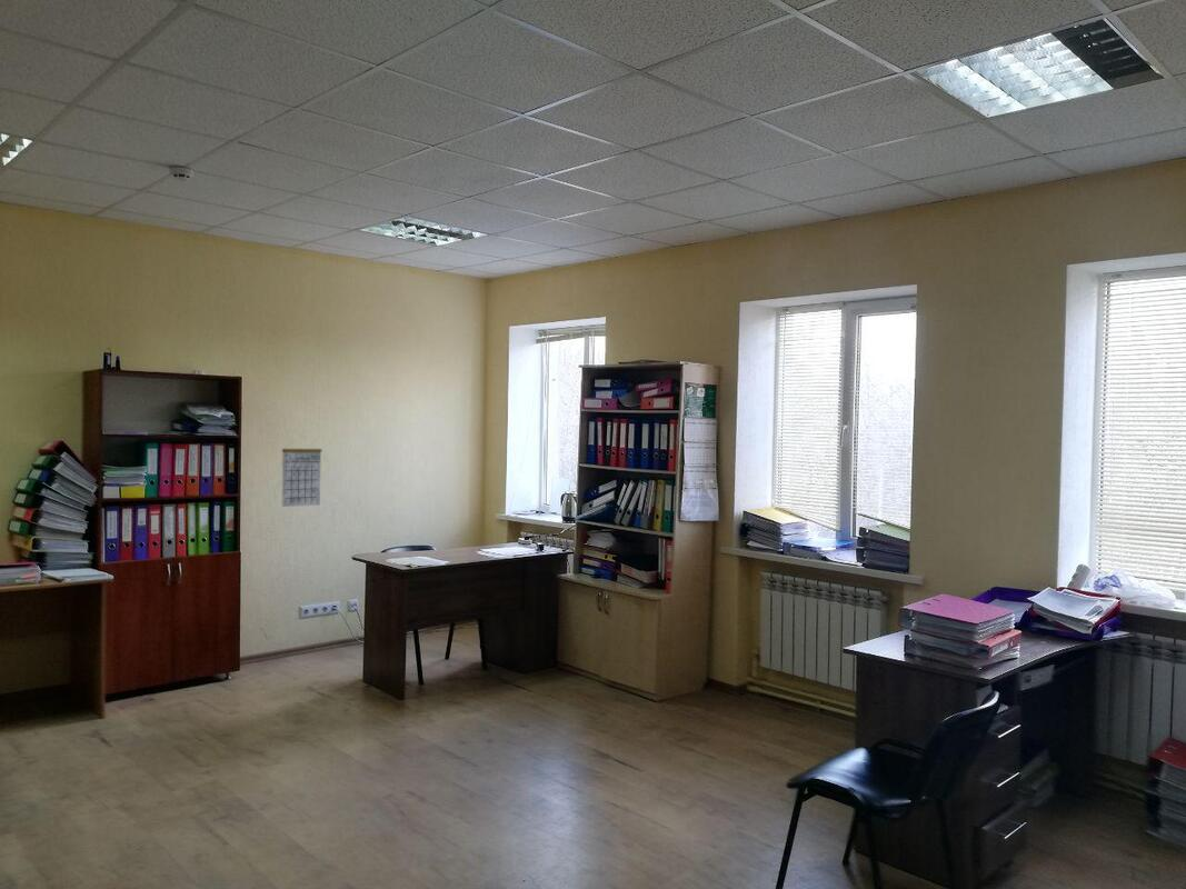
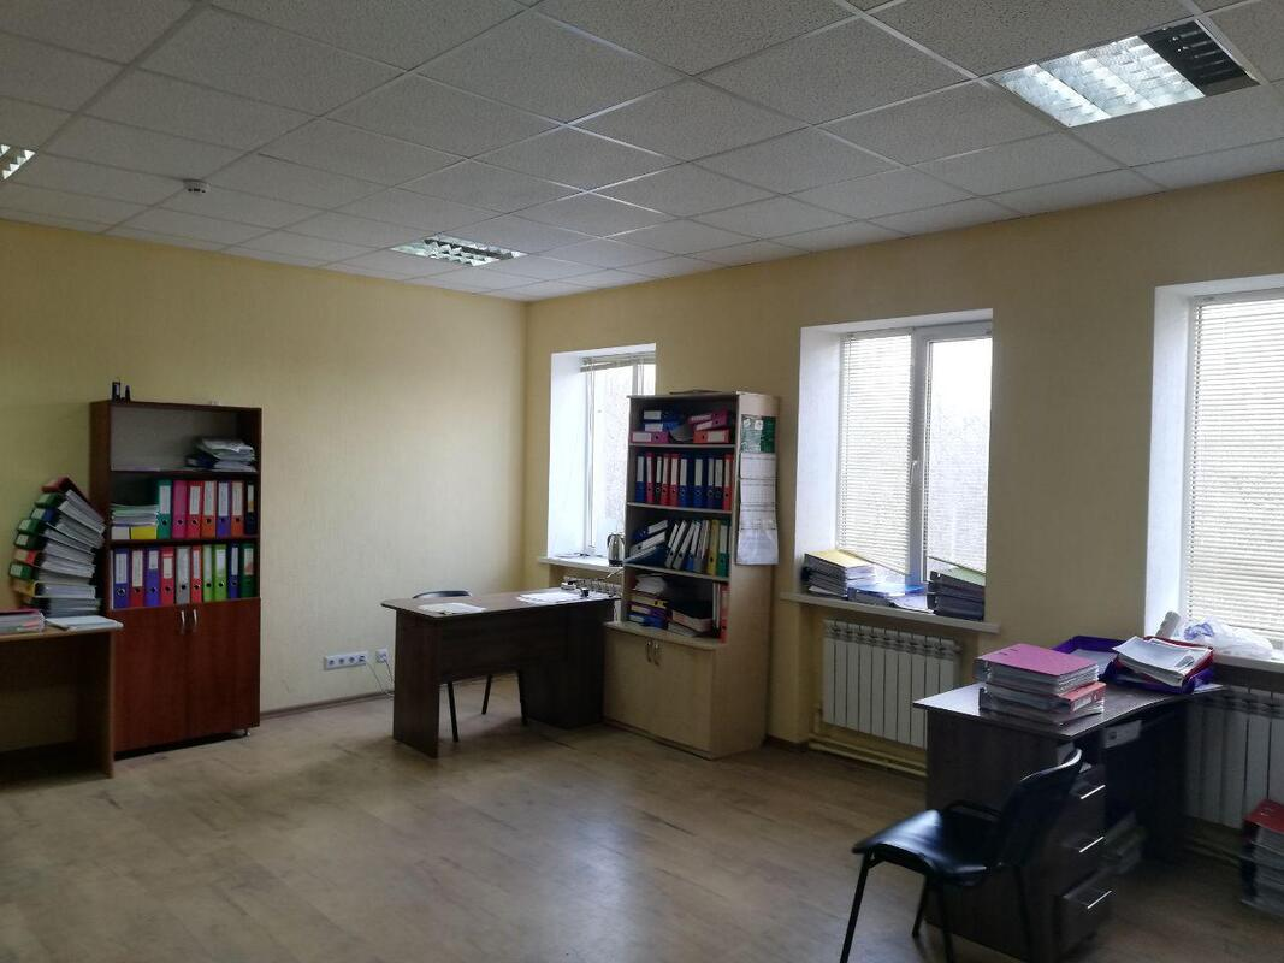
- calendar (301, 470)
